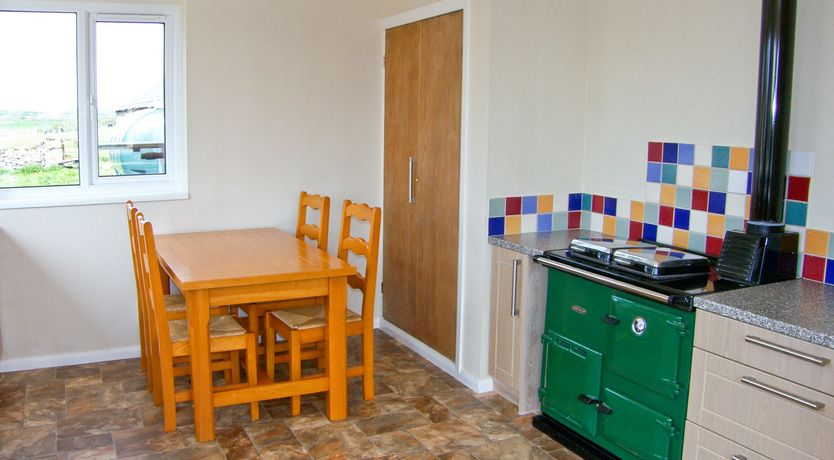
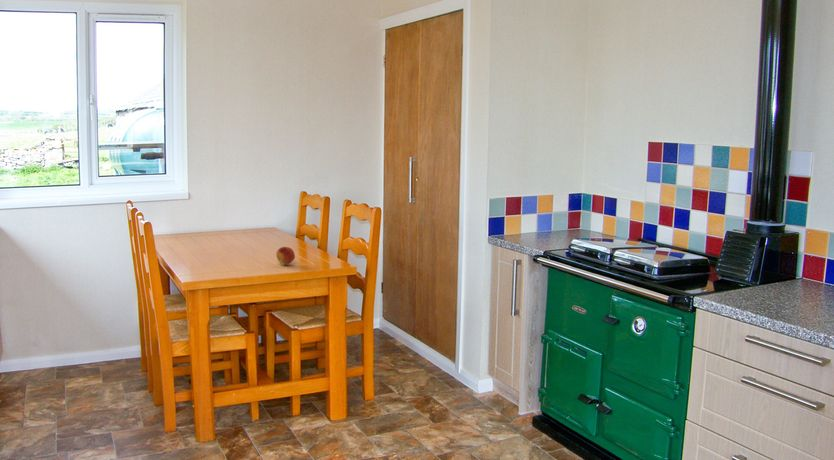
+ fruit (285, 255)
